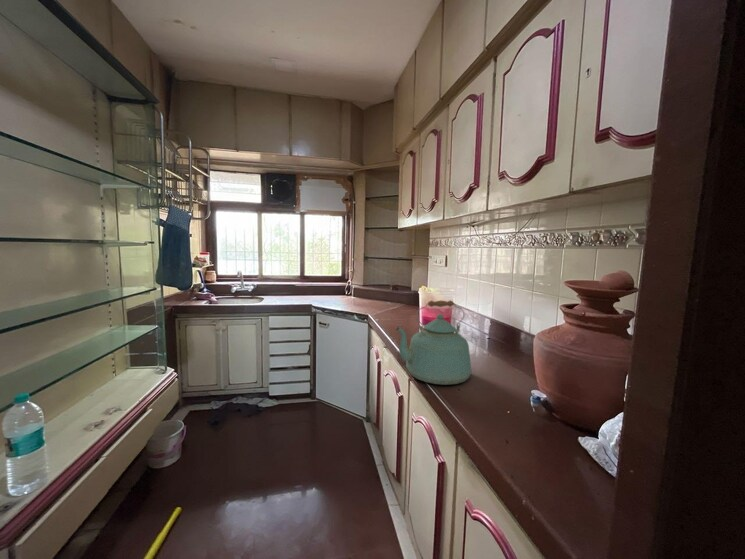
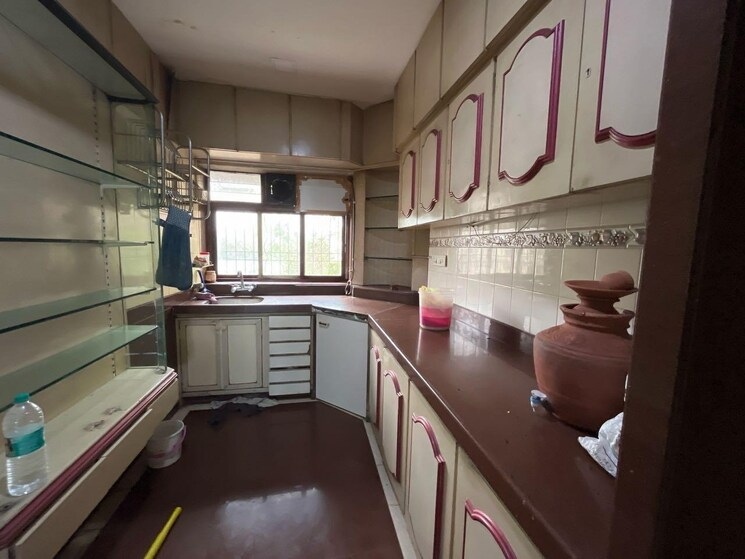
- kettle (433, 338)
